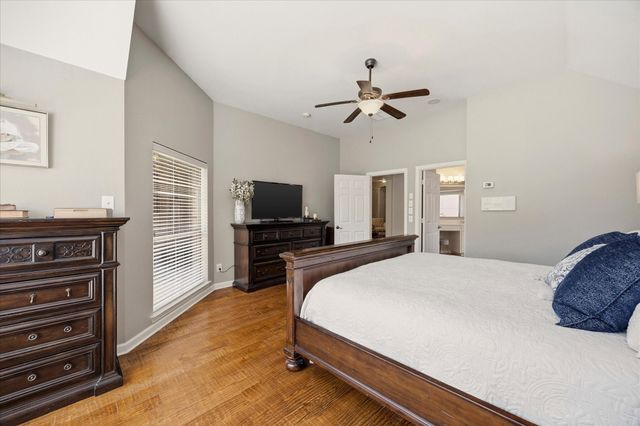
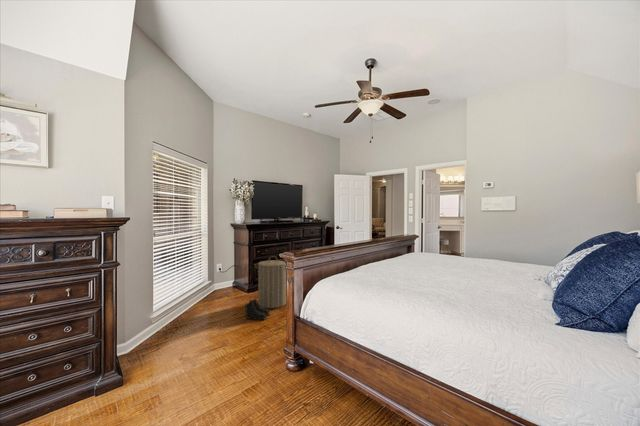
+ laundry hamper (272, 279)
+ boots (257, 308)
